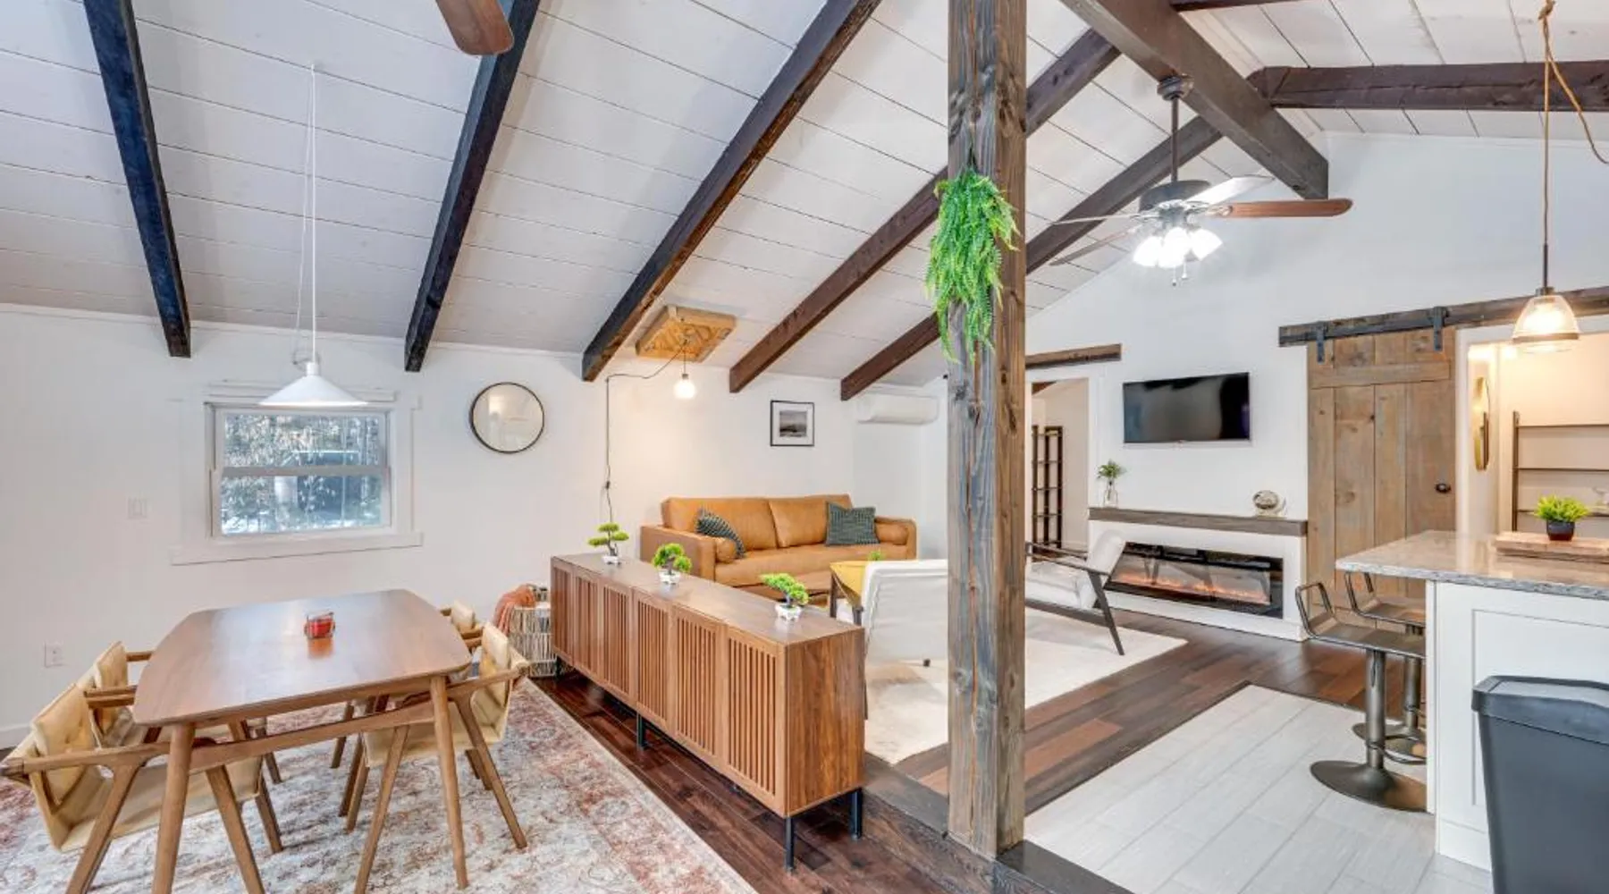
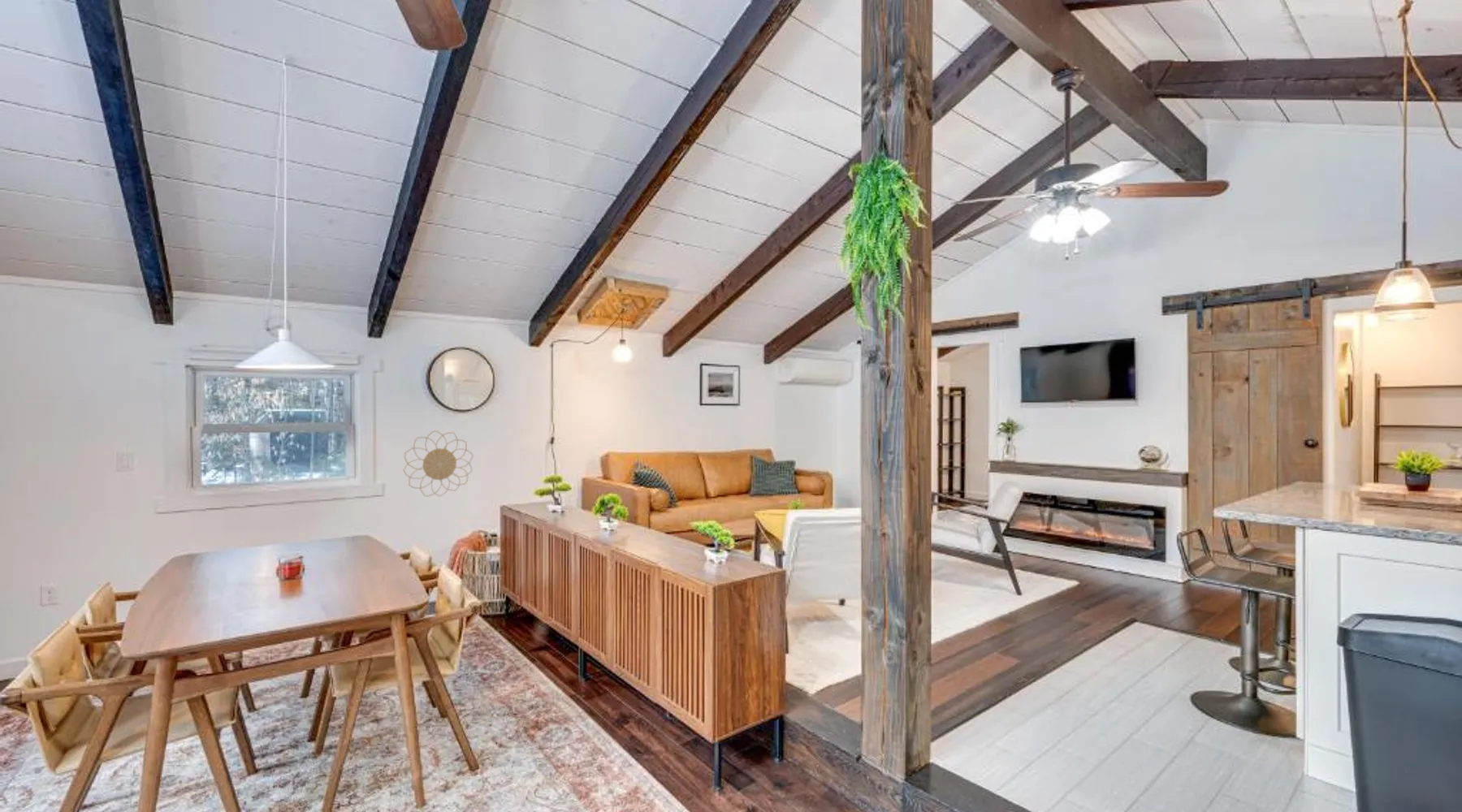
+ decorative wall piece (439, 463)
